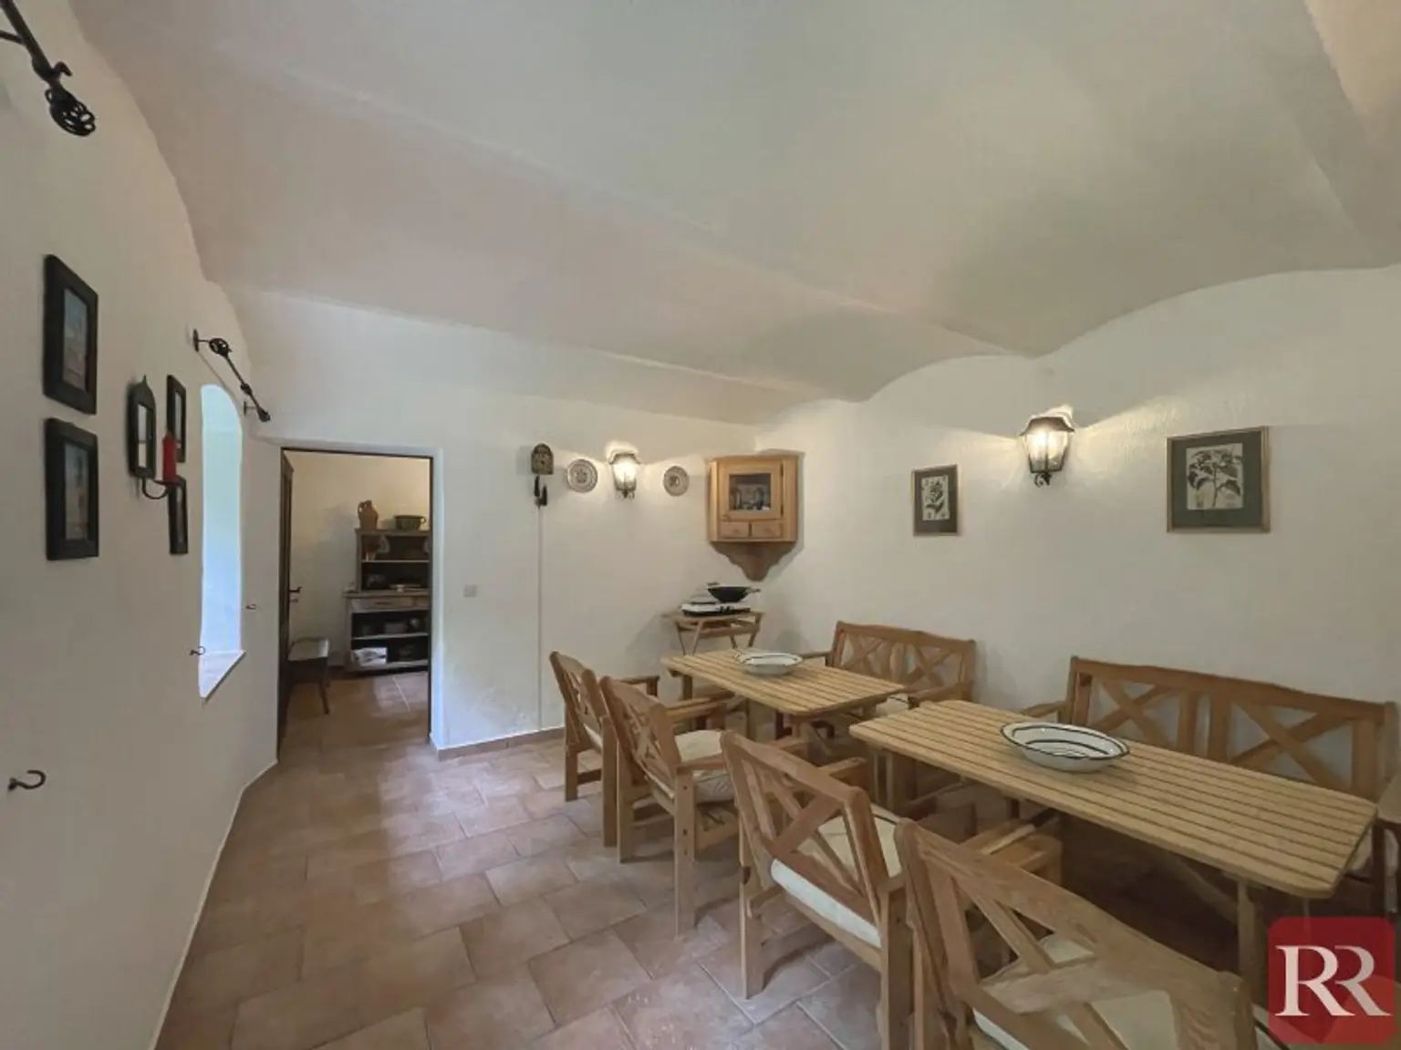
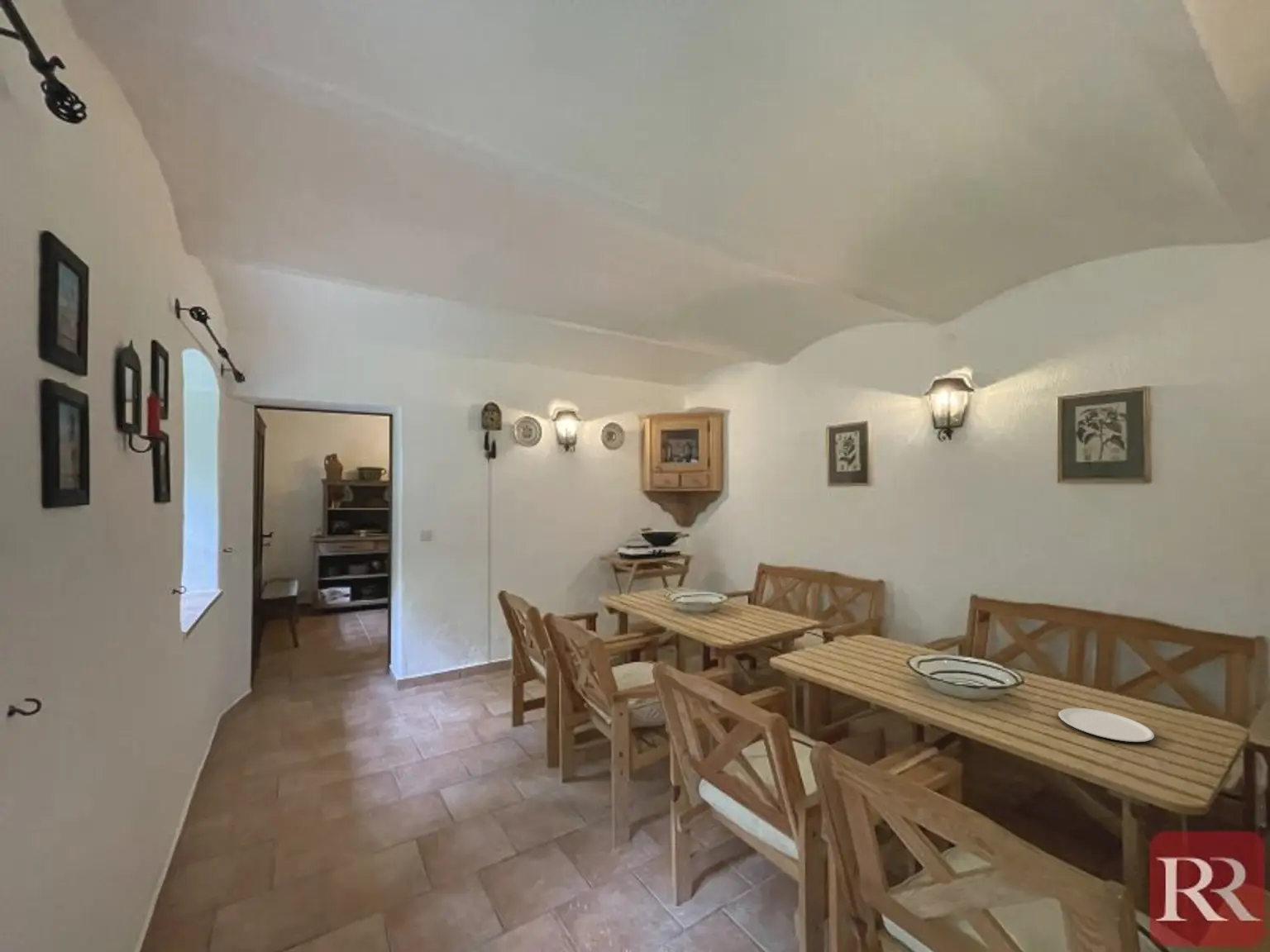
+ plate (1104, 725)
